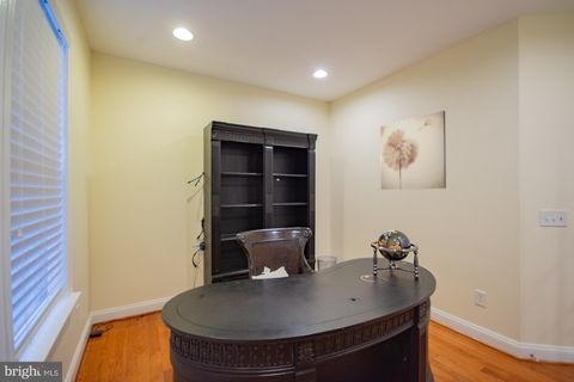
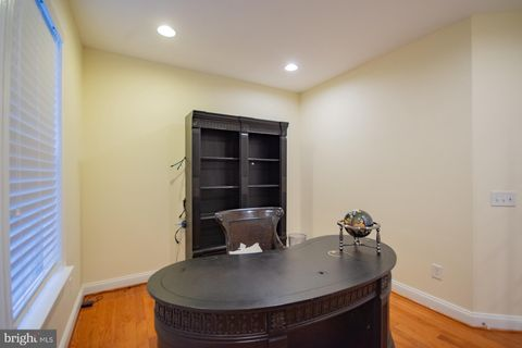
- wall art (409, 154)
